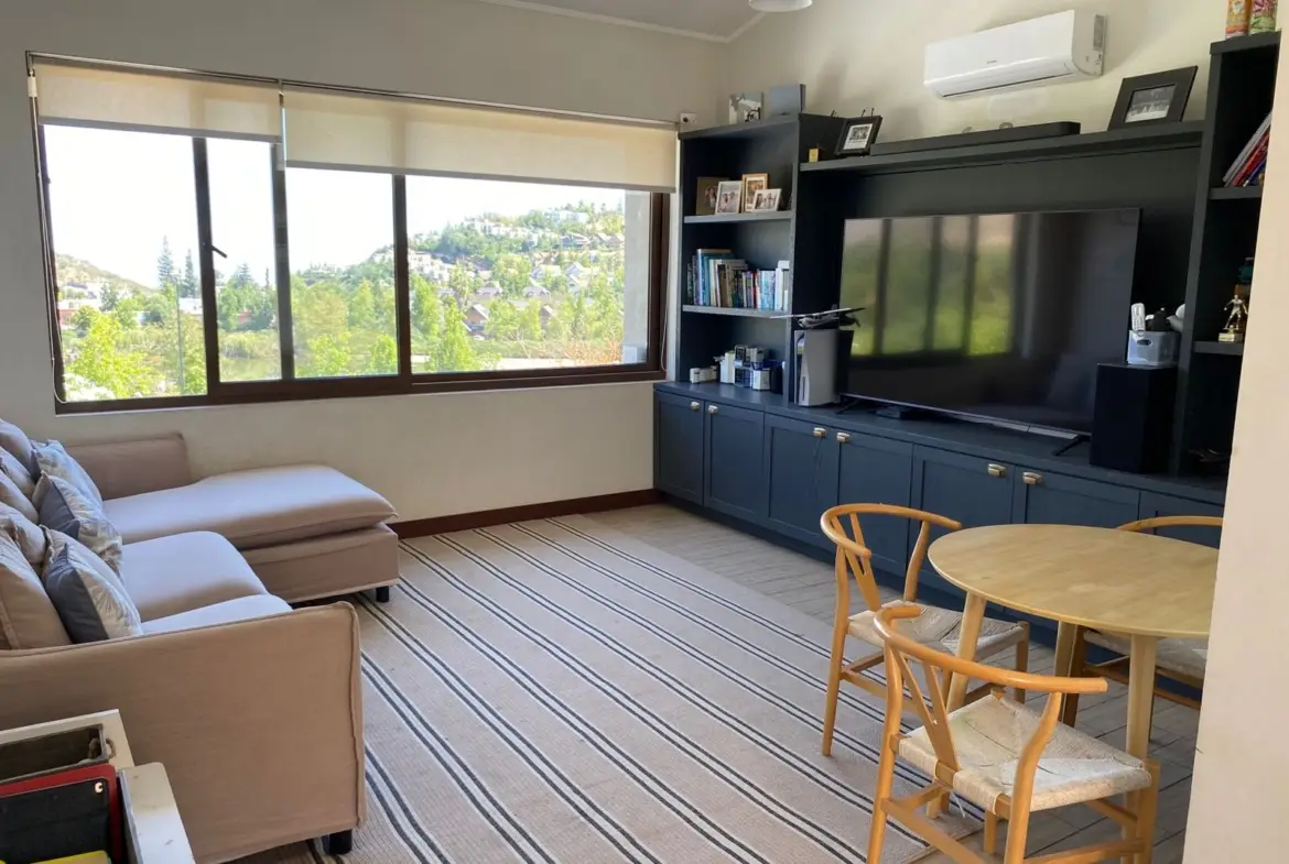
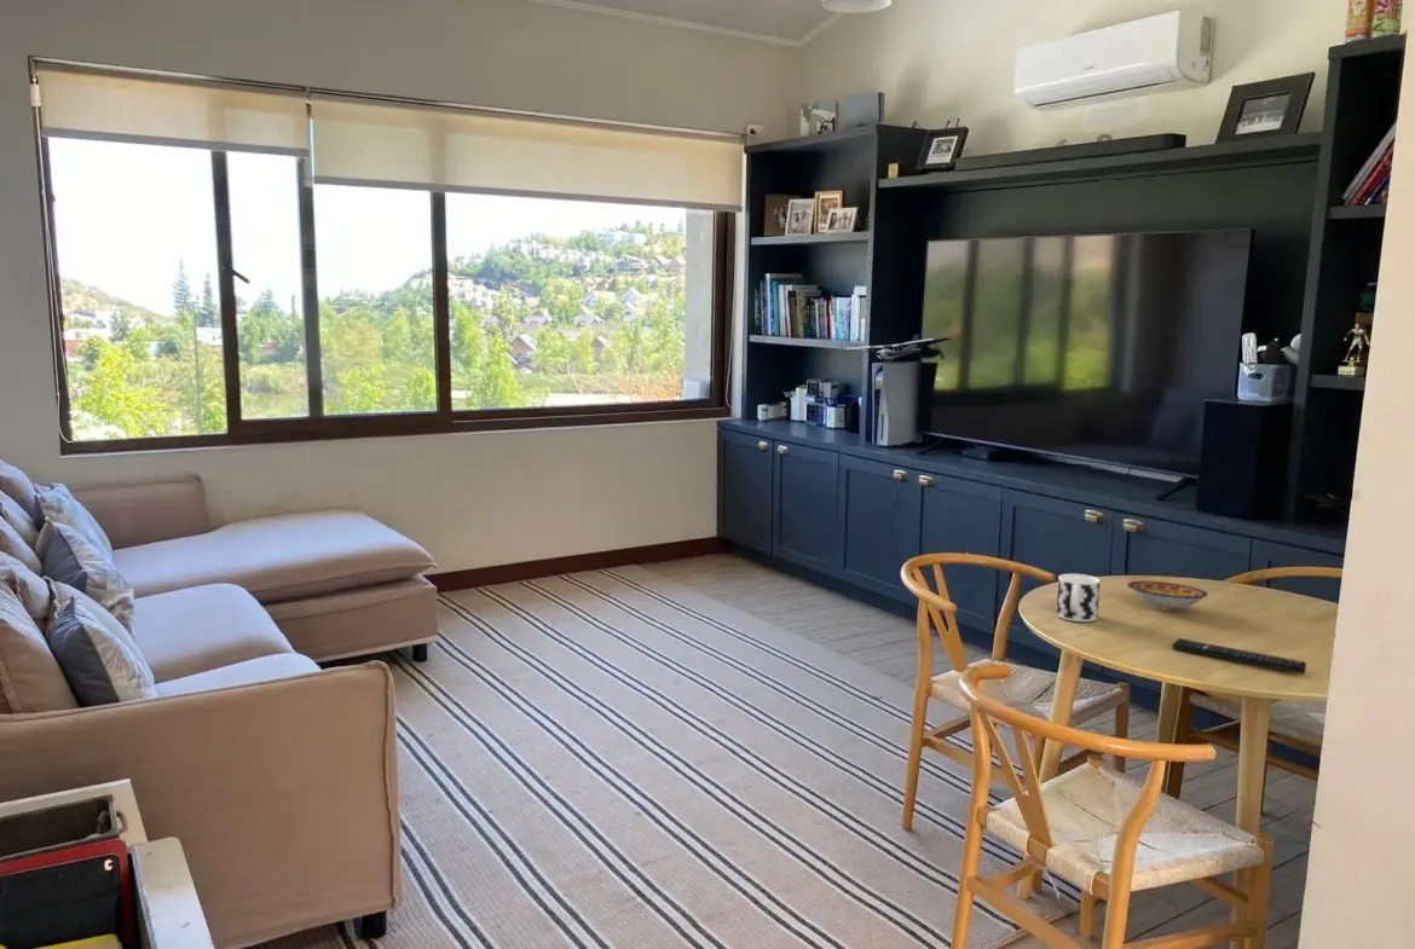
+ bowl (1166, 598)
+ remote control (1237, 655)
+ cup (1076, 598)
